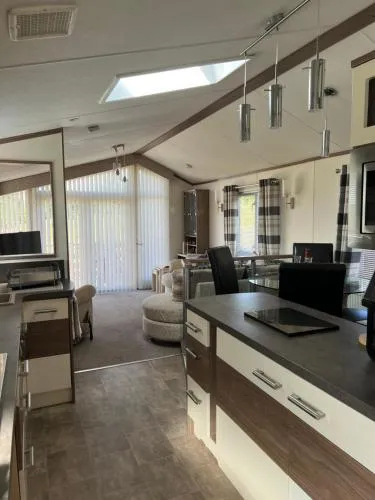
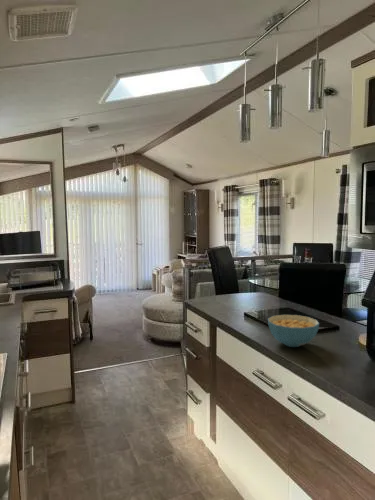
+ cereal bowl (292, 332)
